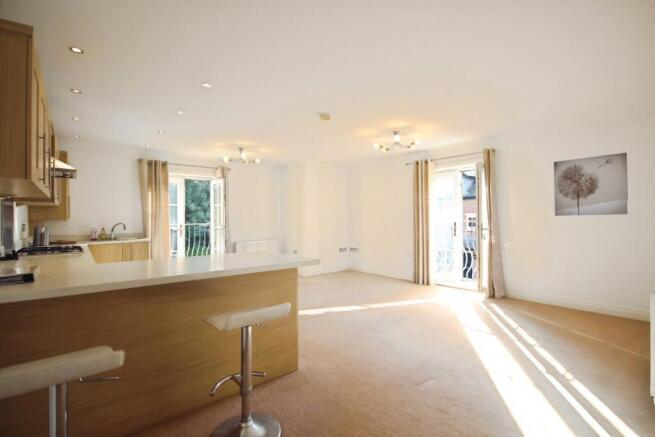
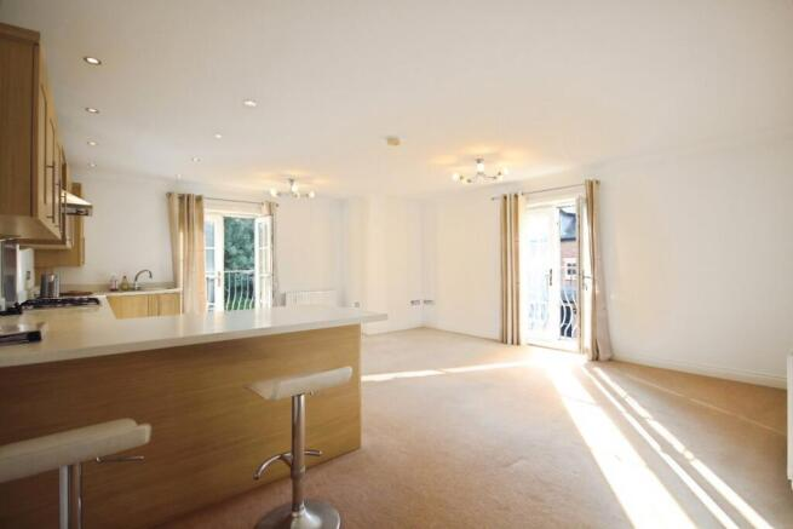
- wall art (588, 186)
